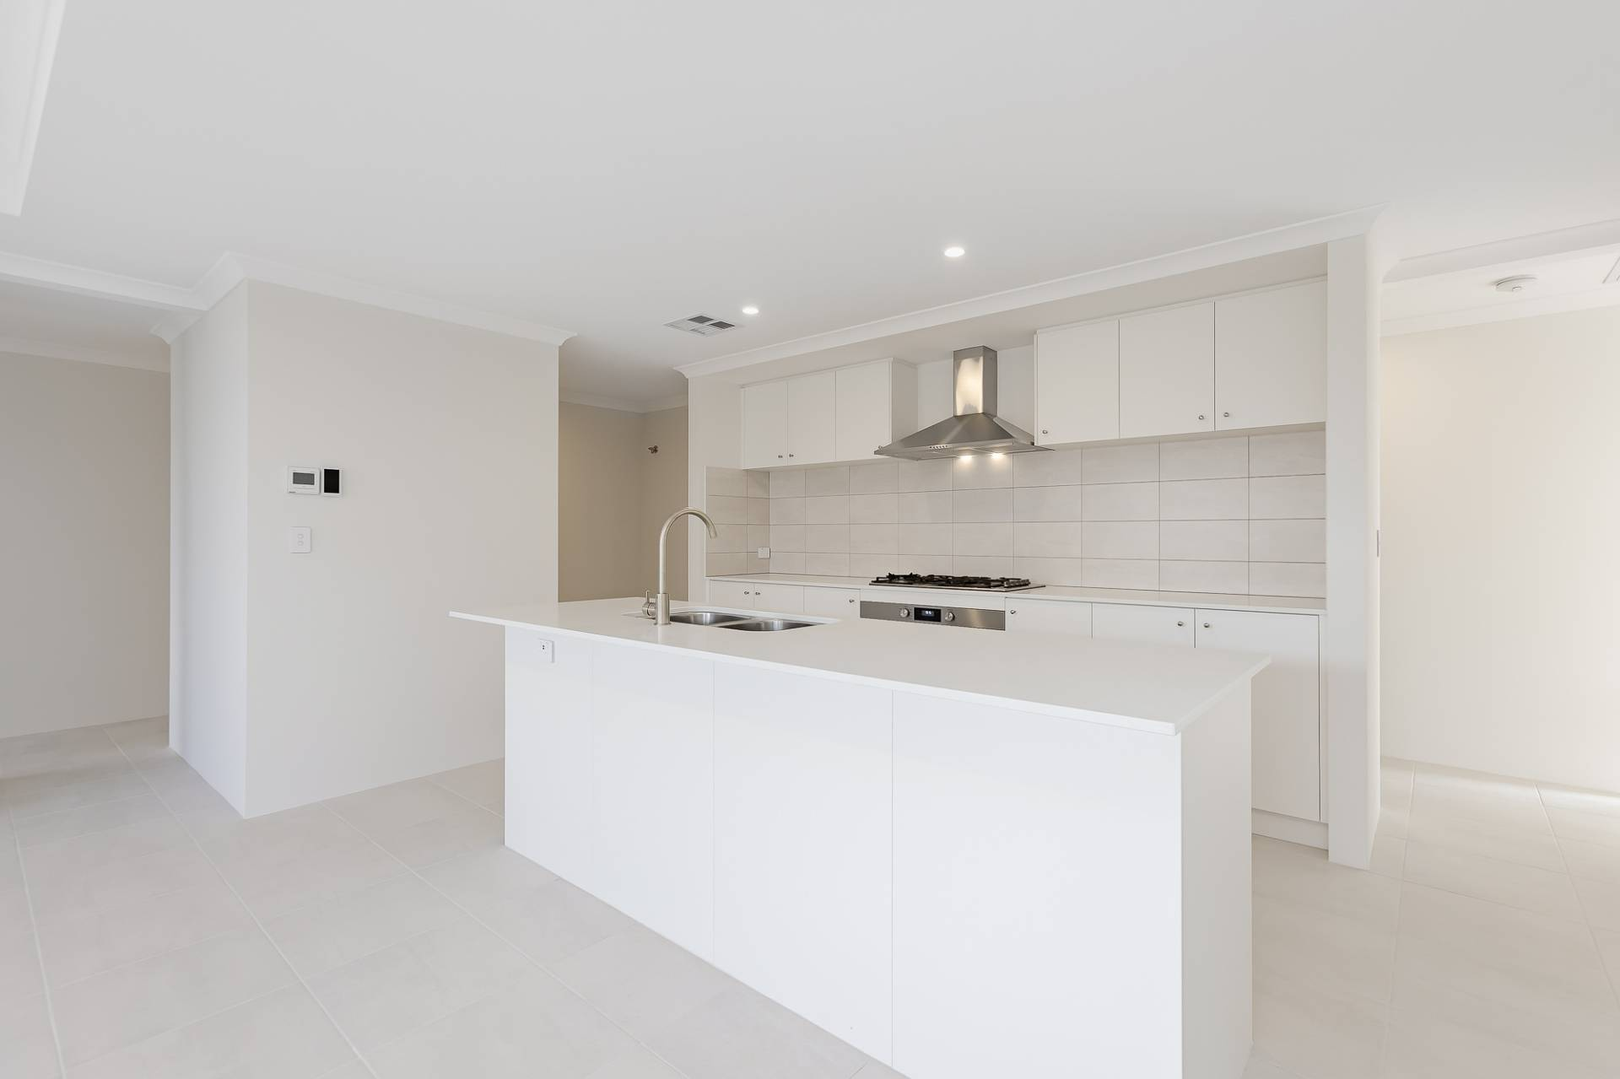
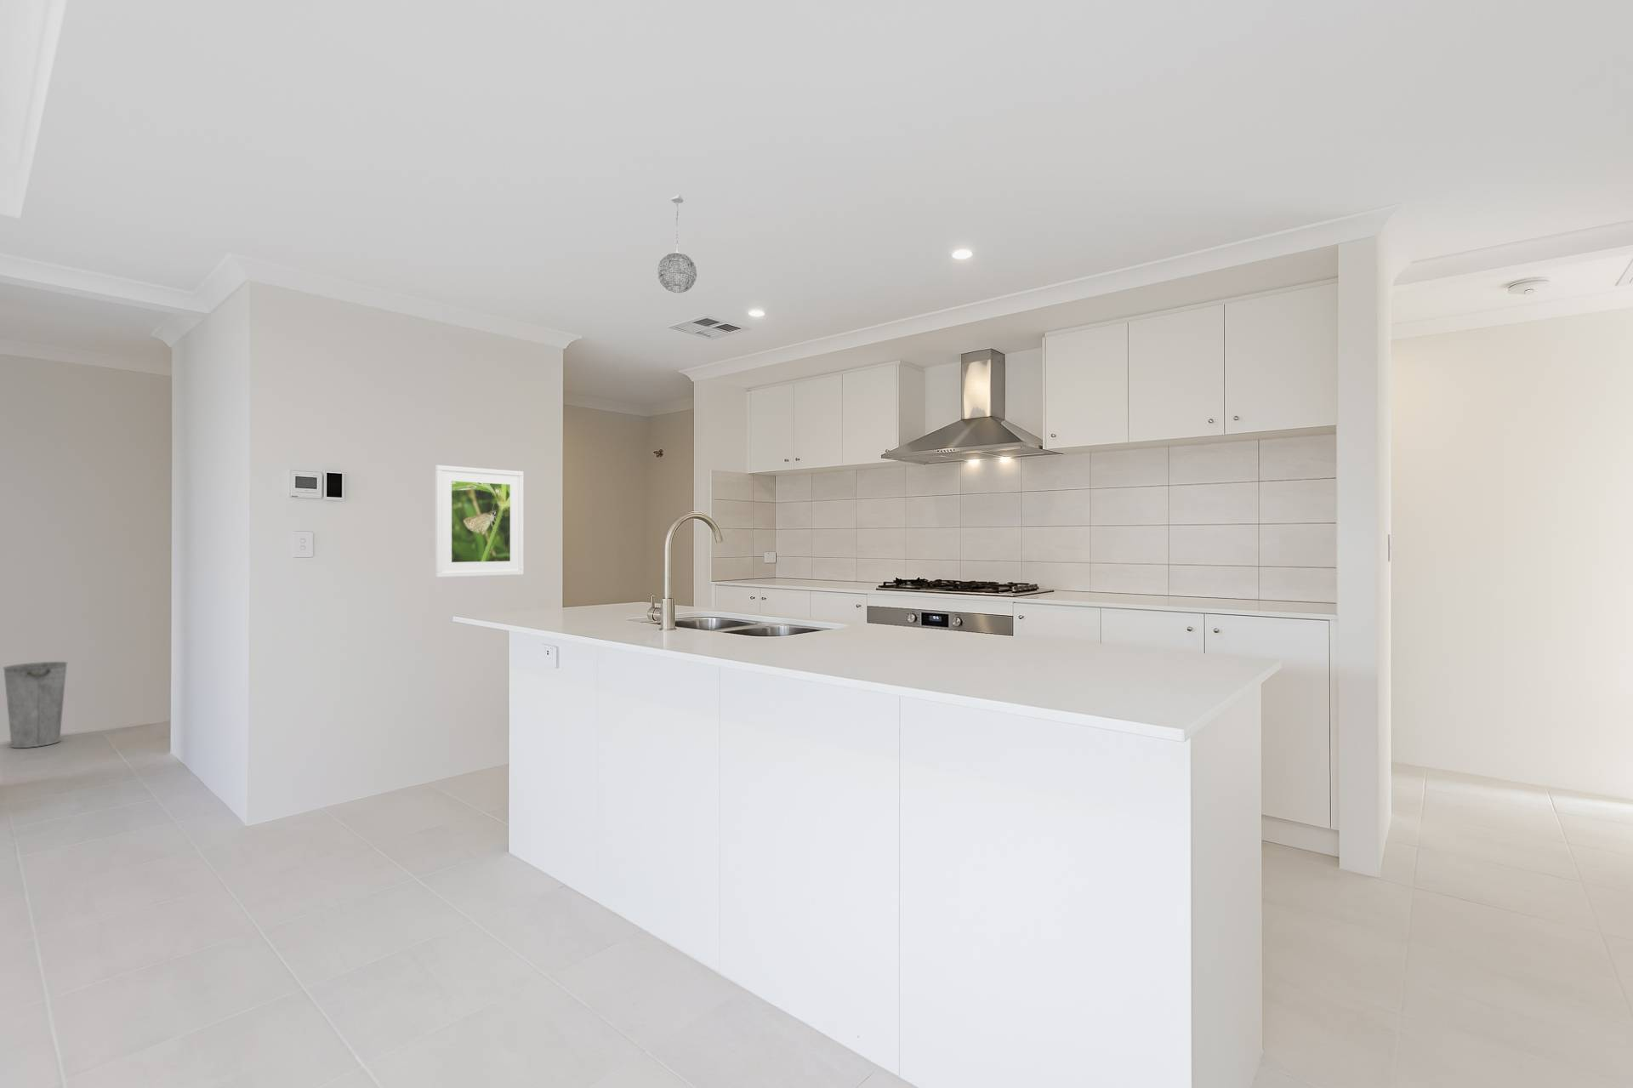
+ pendant light (677, 243)
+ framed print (481, 521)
+ bucket (35, 704)
